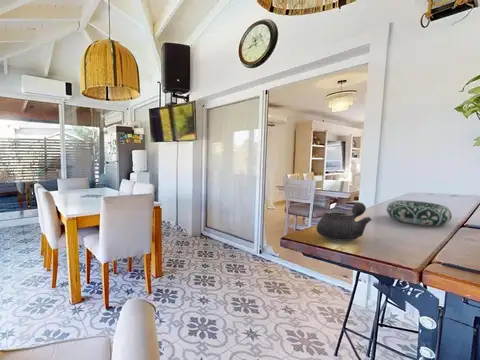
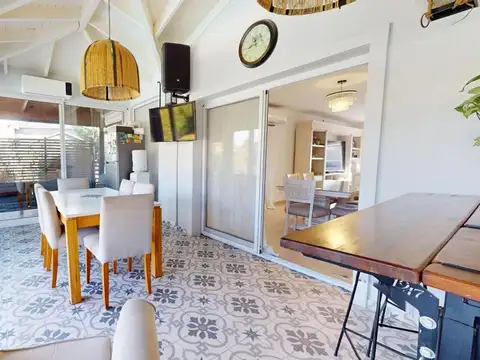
- decorative bowl (417, 212)
- teapot (347, 220)
